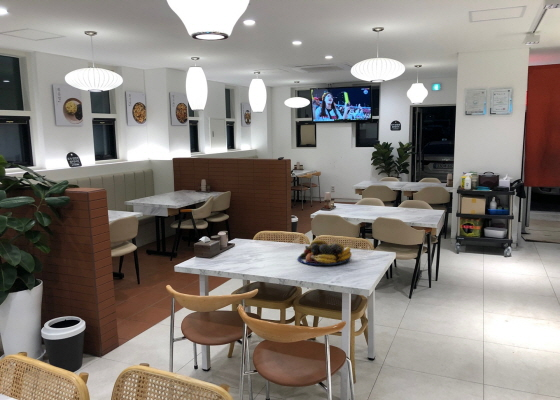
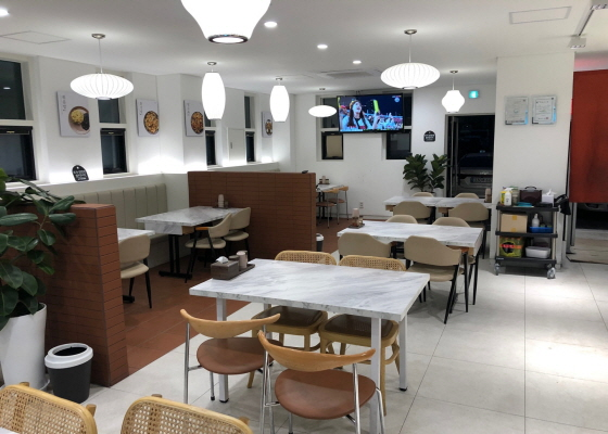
- fruit bowl (323, 249)
